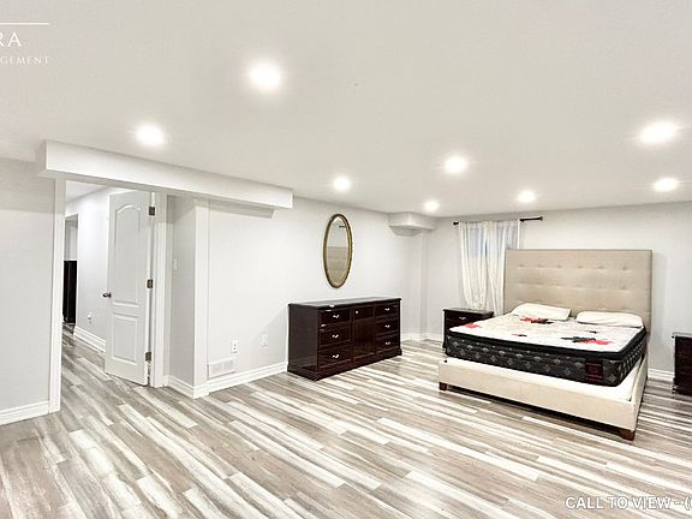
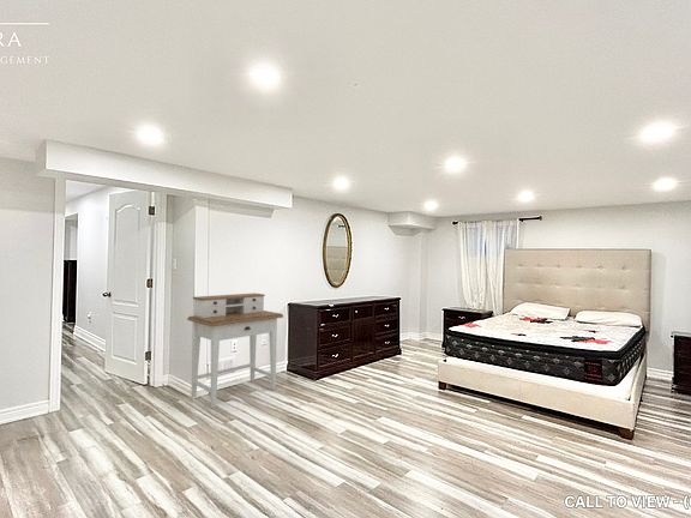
+ desk (236, 337)
